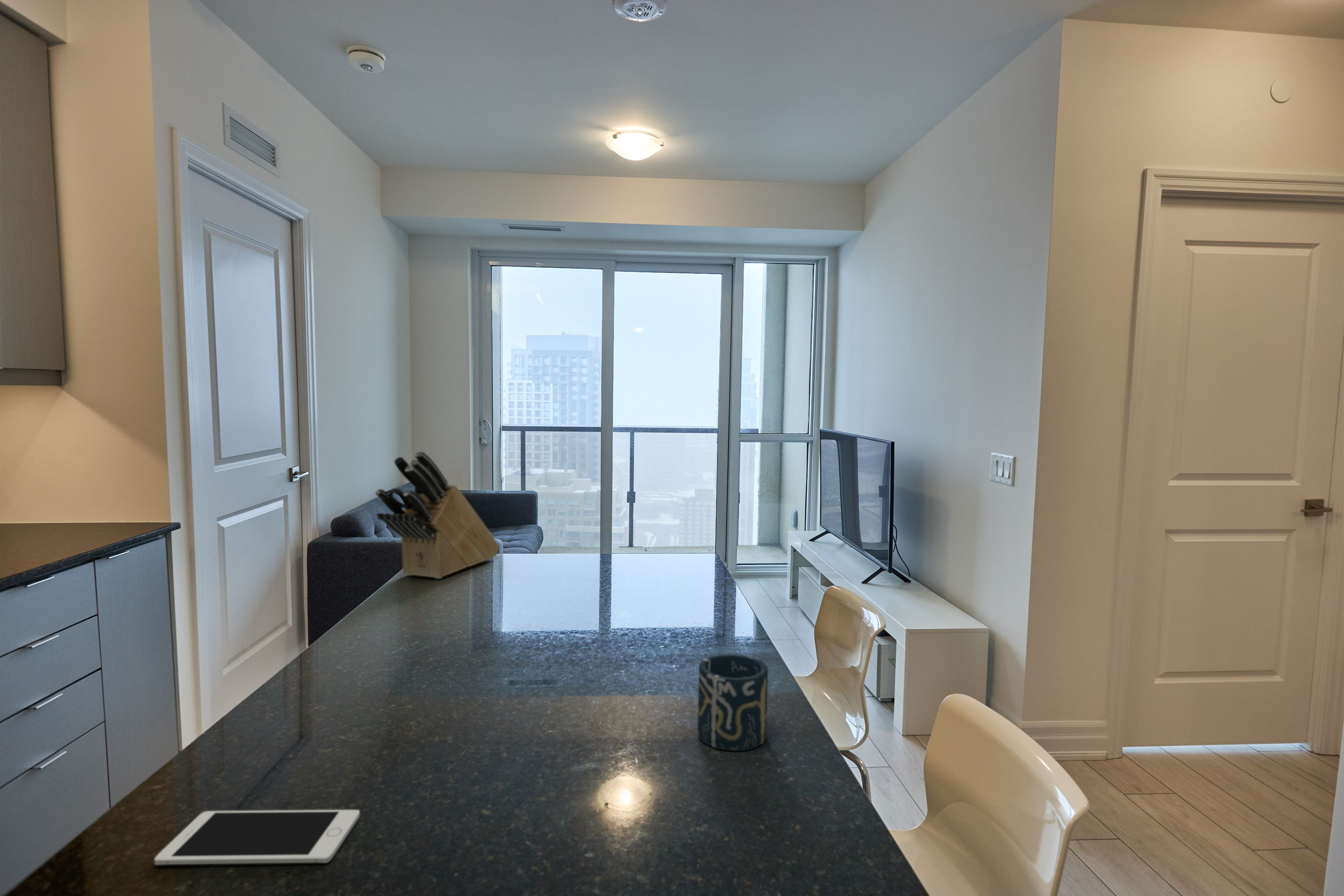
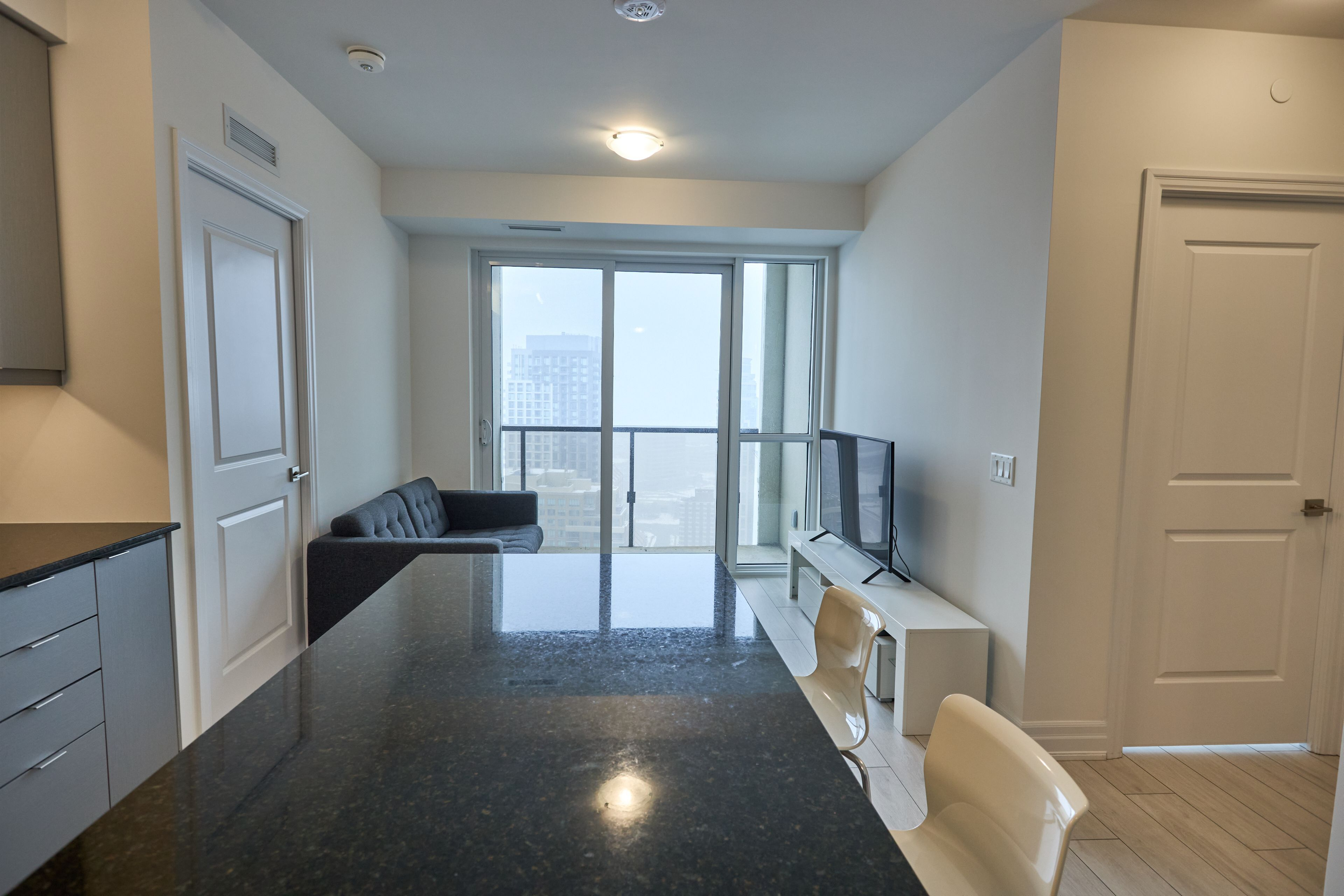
- cell phone (263, 836)
- cup (730, 695)
- knife block (441, 509)
